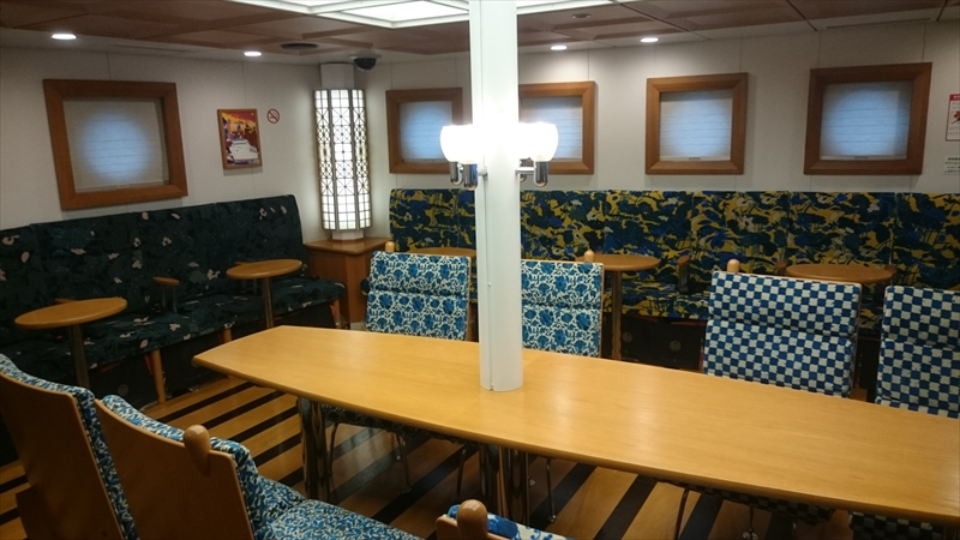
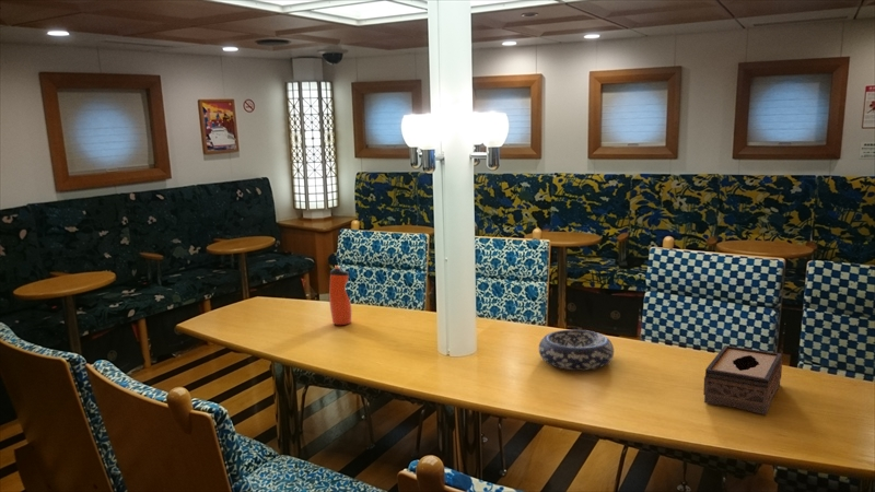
+ decorative bowl (575, 349)
+ water bottle (339, 294)
+ tissue box (744, 377)
